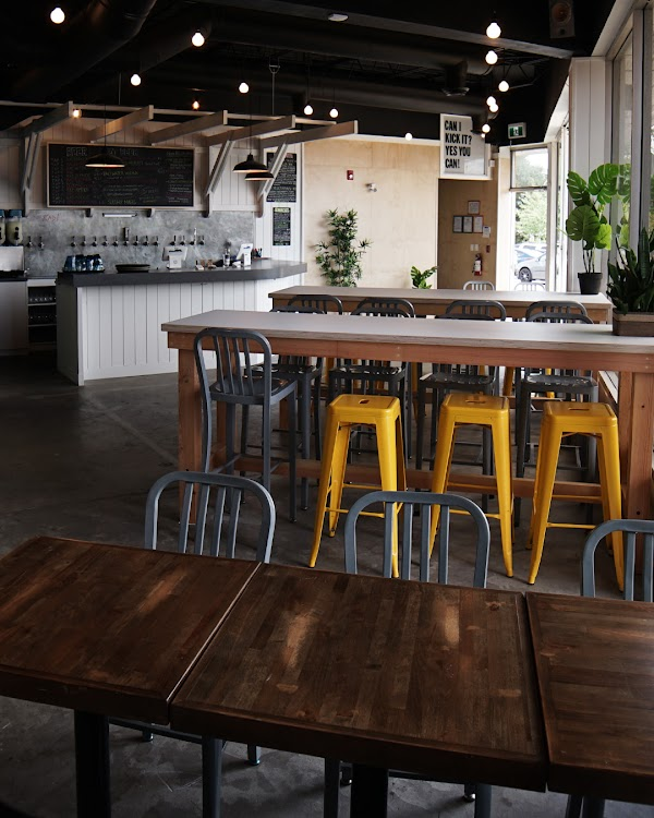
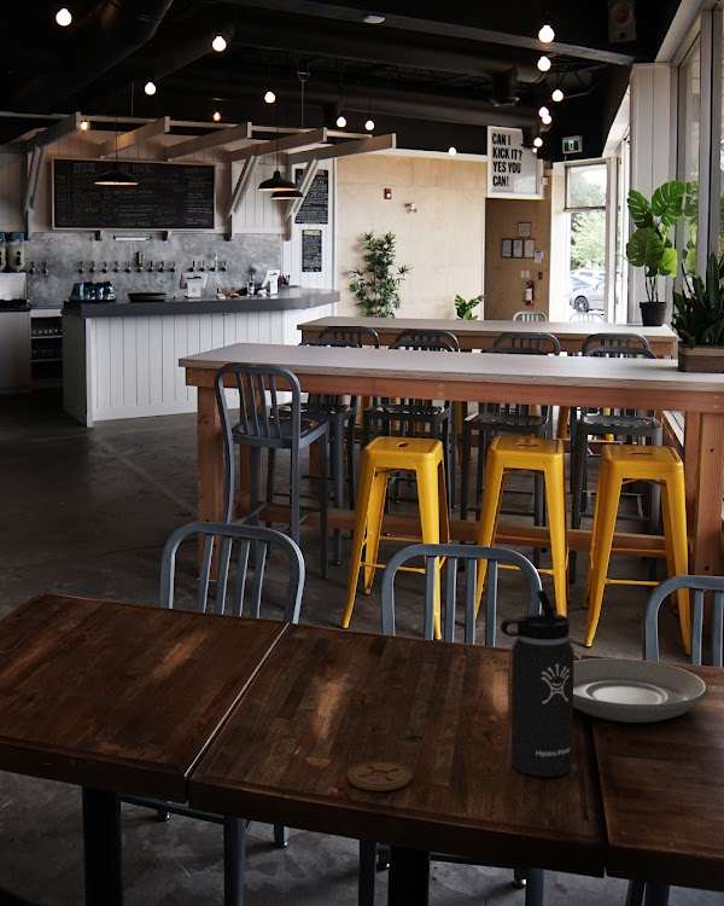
+ coaster (379, 776)
+ plate (625, 691)
+ thermos bottle (536, 679)
